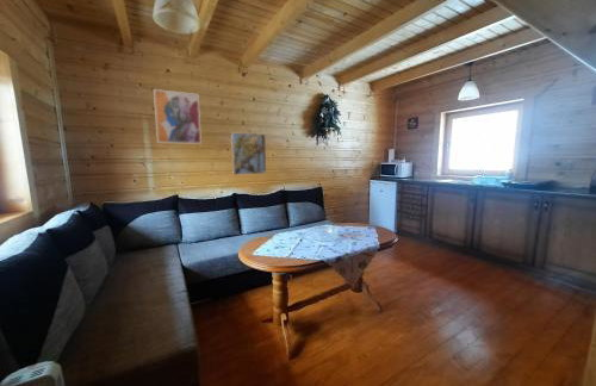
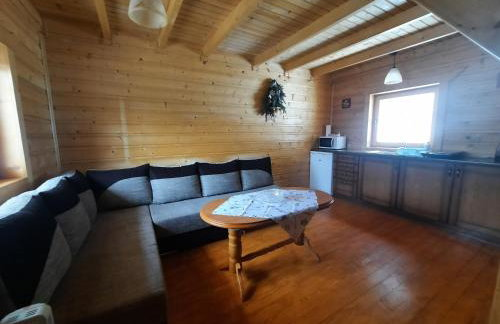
- wall art (178, 118)
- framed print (249, 154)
